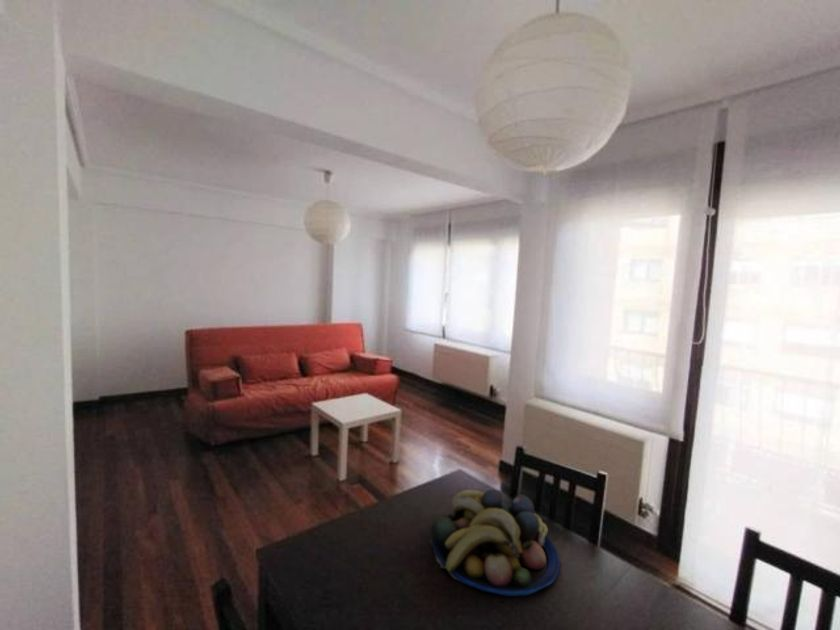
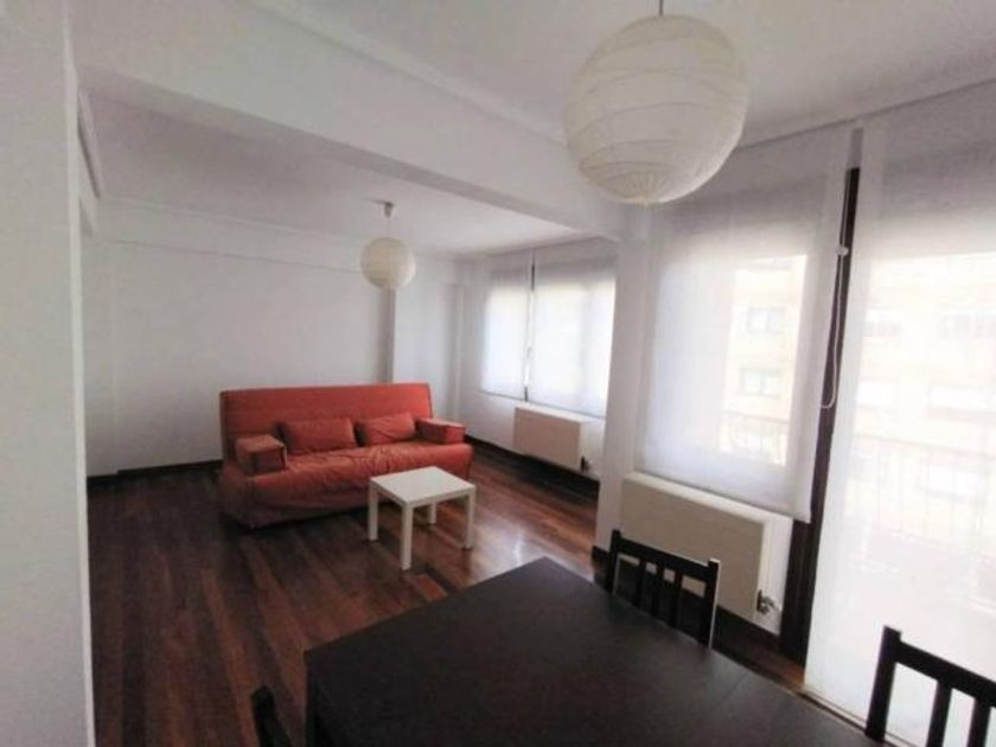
- fruit bowl (496, 526)
